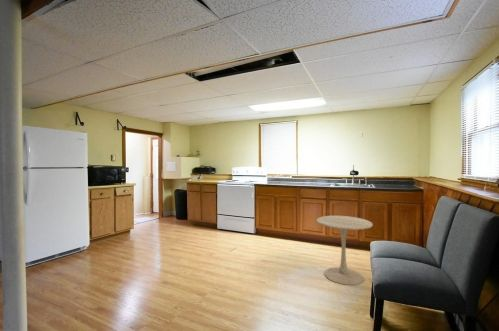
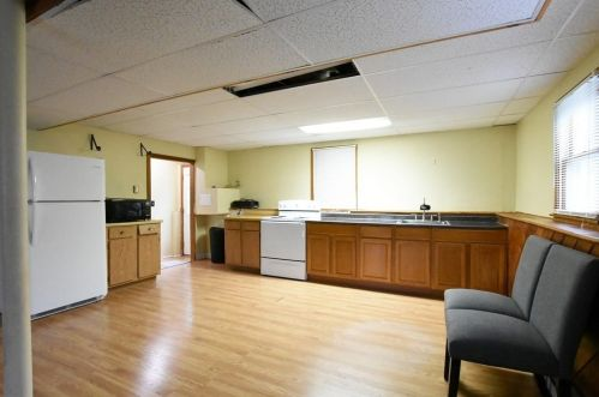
- side table (343, 248)
